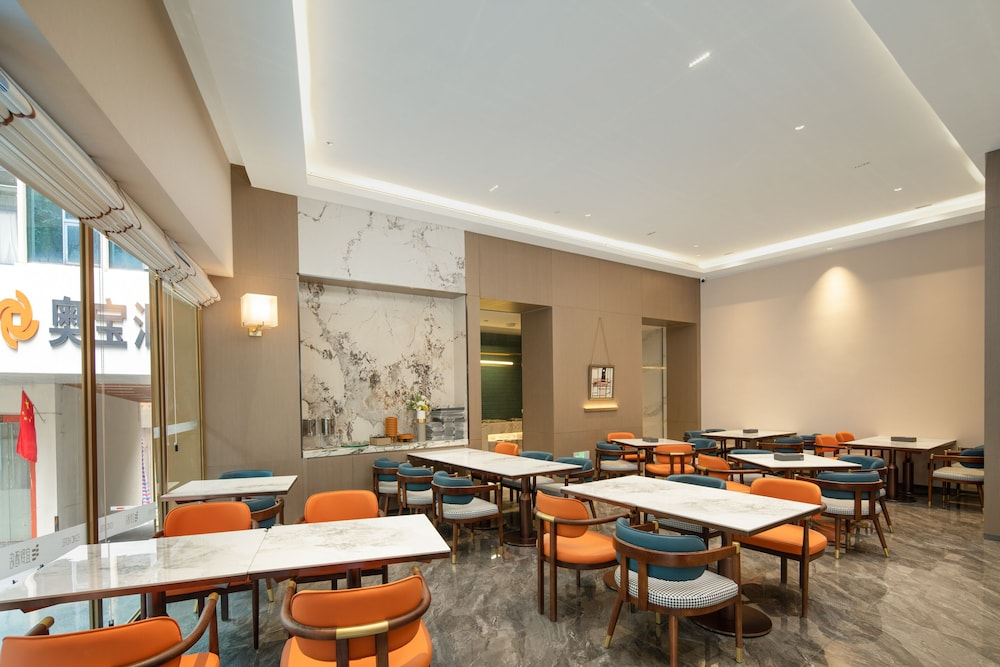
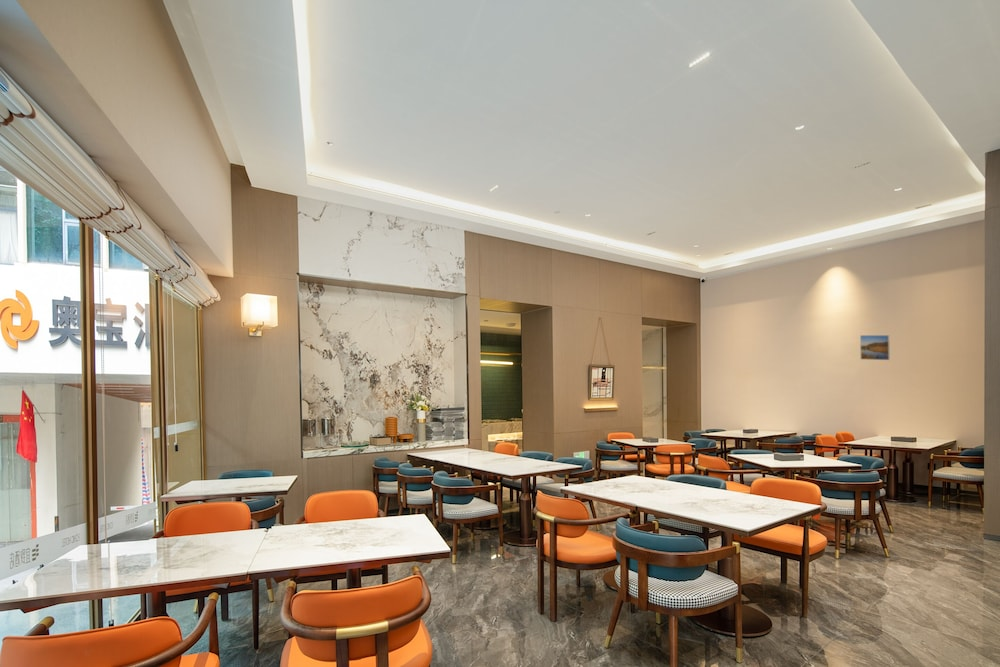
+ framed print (874, 347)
